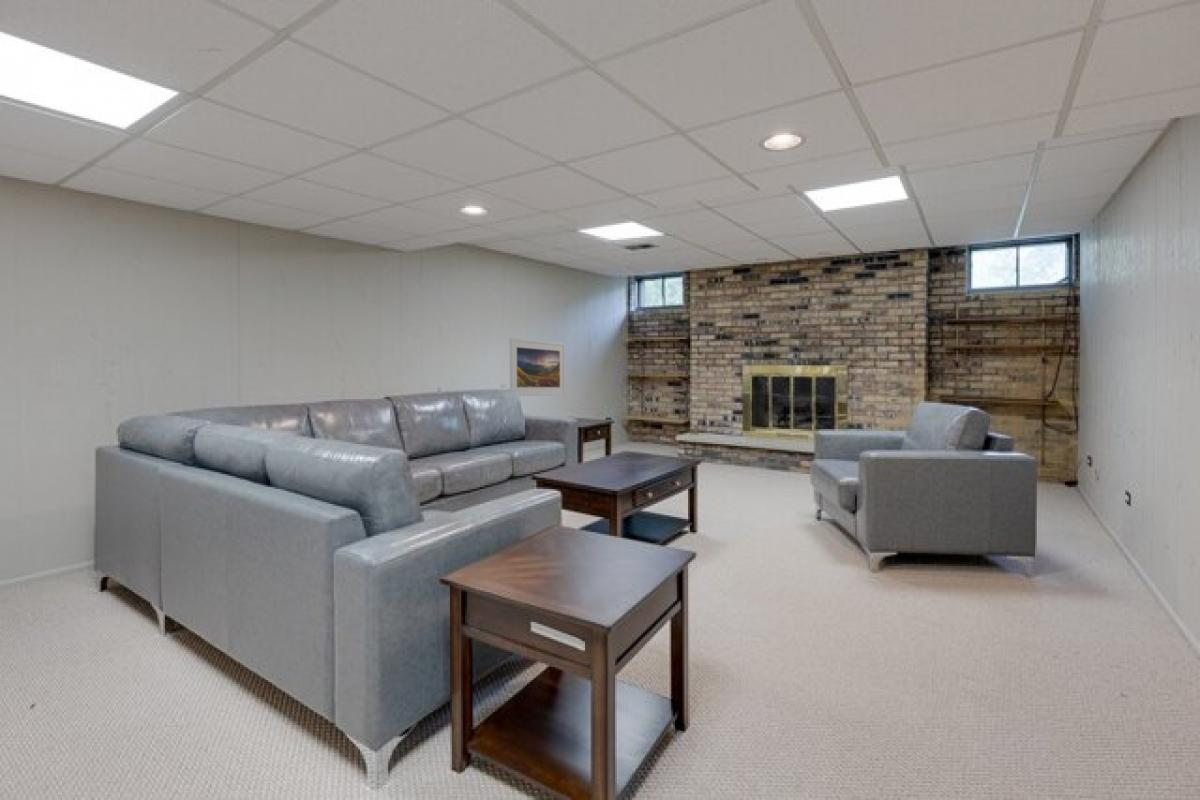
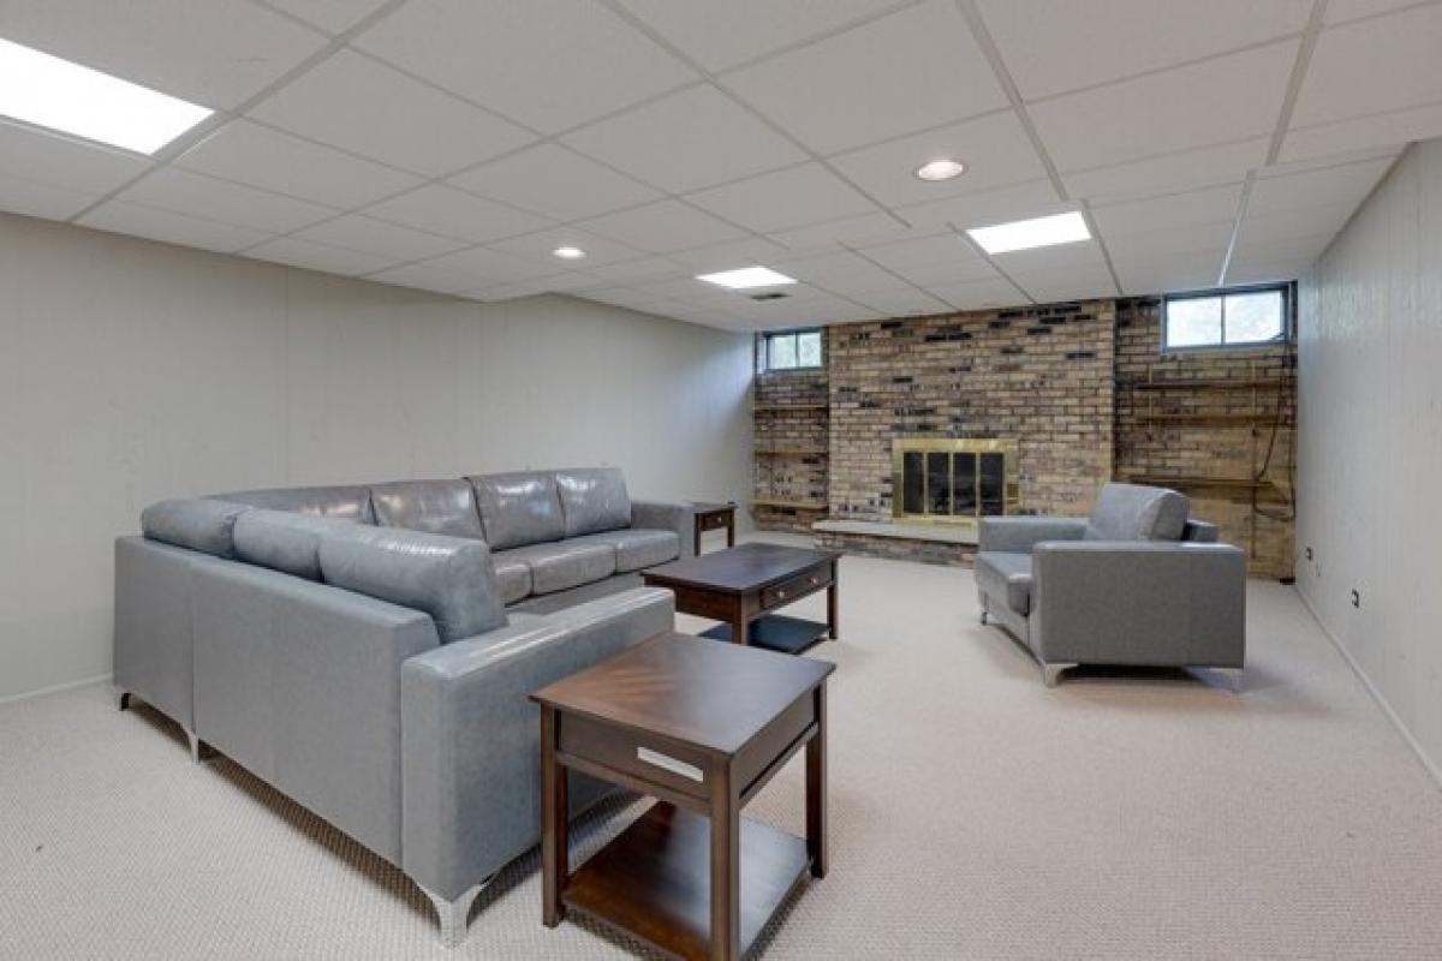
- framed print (538, 368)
